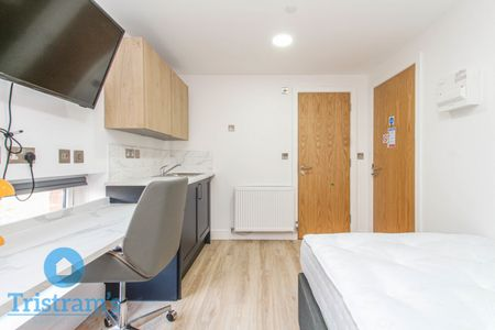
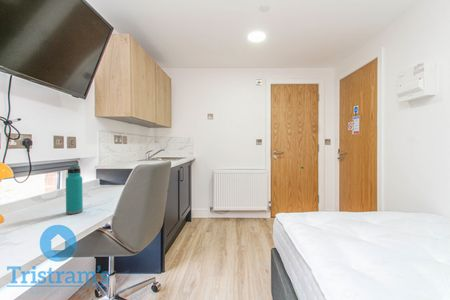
+ water bottle (74, 188)
